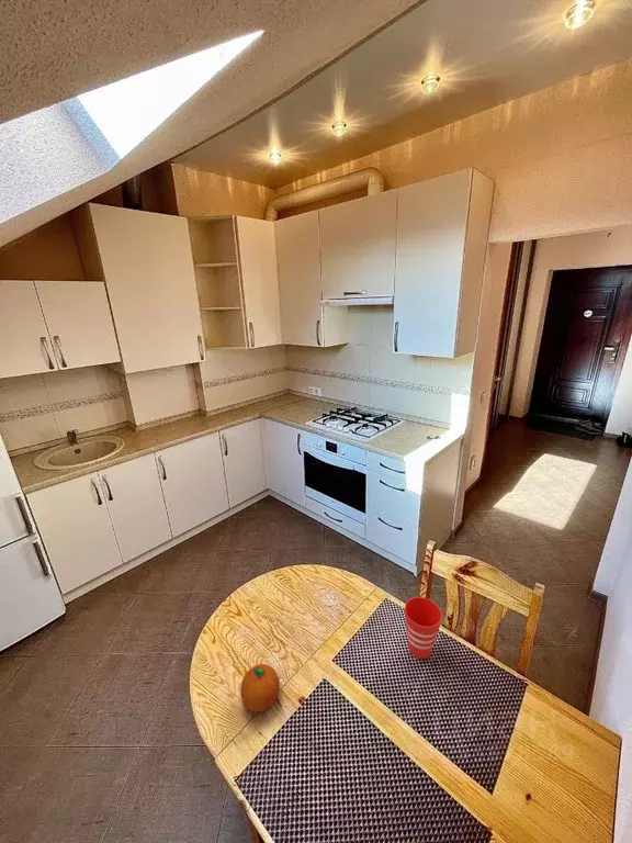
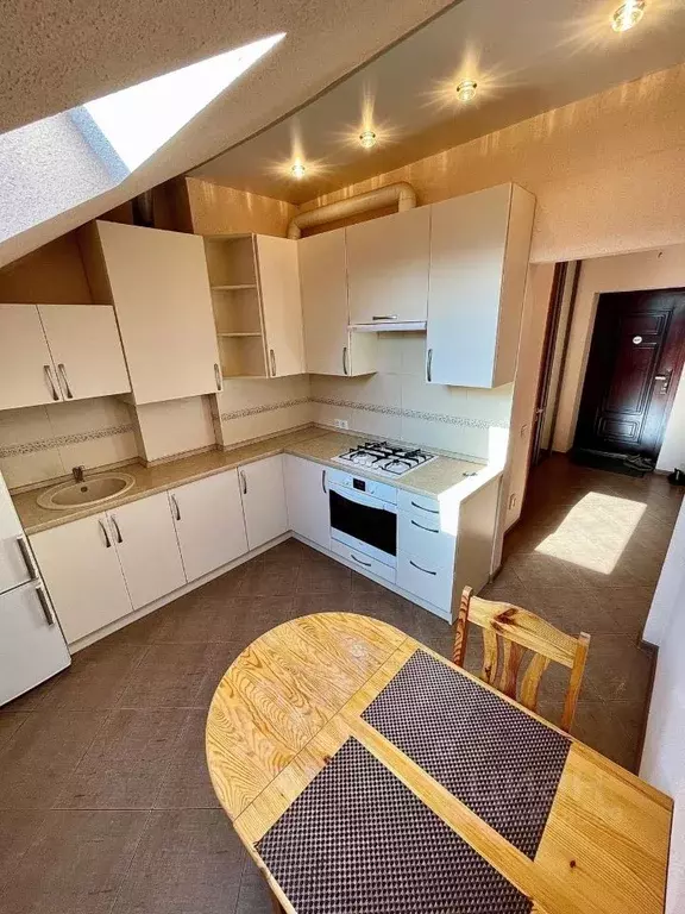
- cup (420, 630)
- fruit (260, 687)
